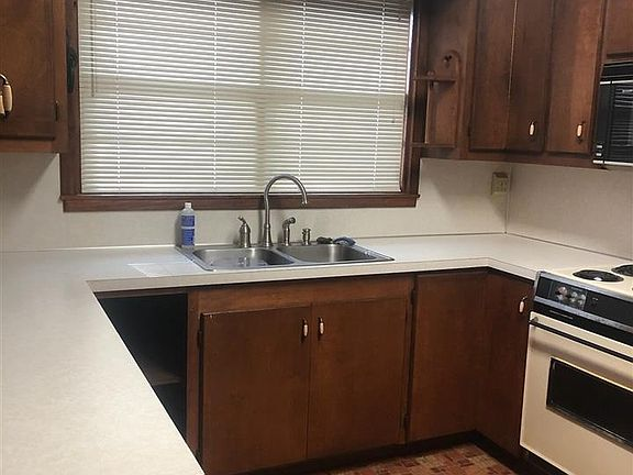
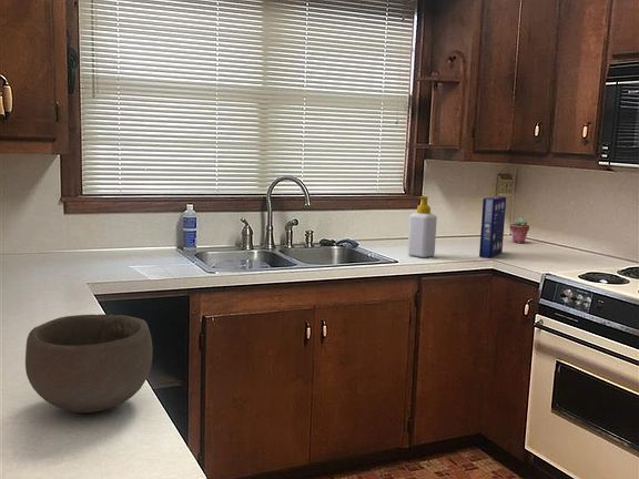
+ soap bottle (423, 226)
+ bowl (91, 366)
+ cereal box (493, 225)
+ potted succulent (519, 230)
